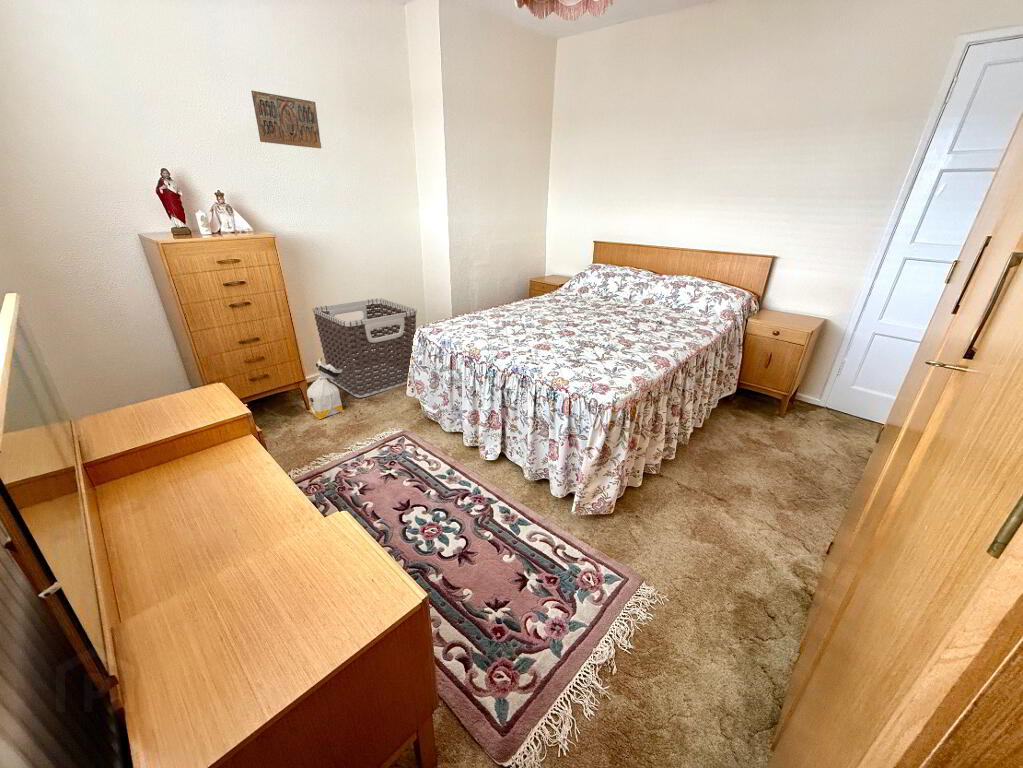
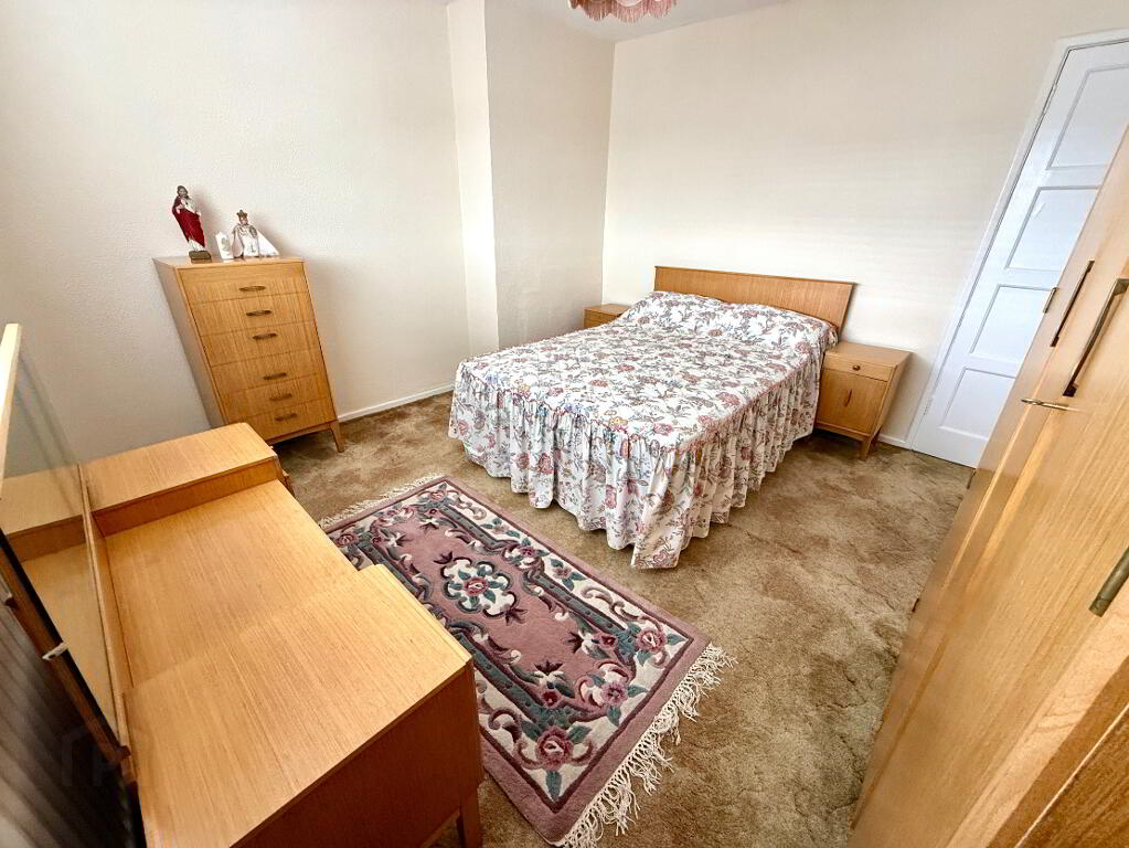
- clothes hamper (369, 345)
- bag (323, 385)
- religious icon (288, 121)
